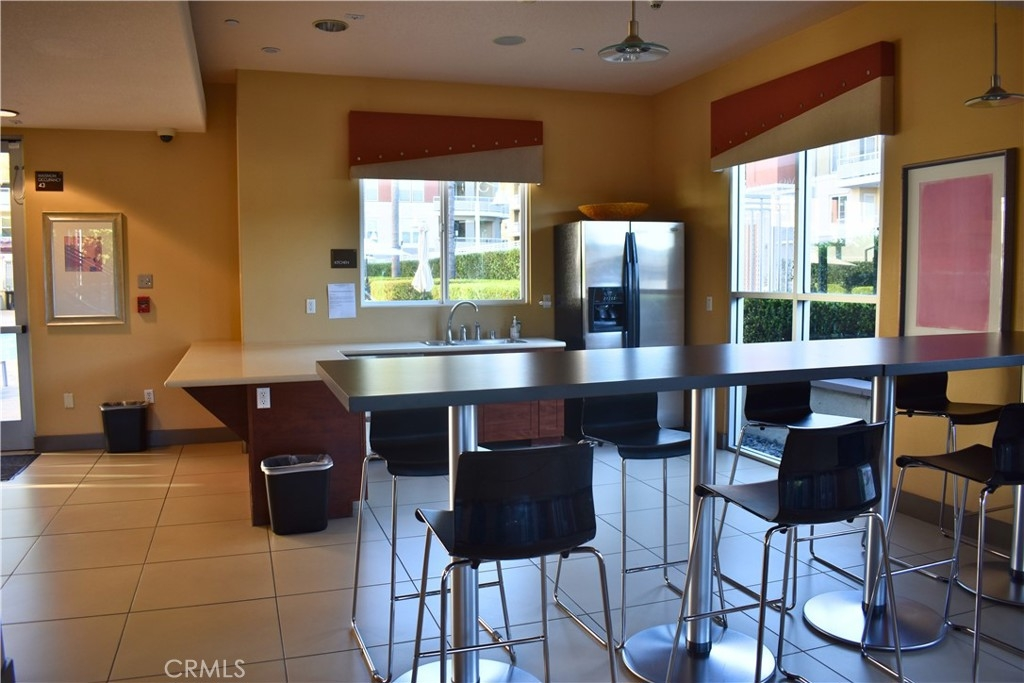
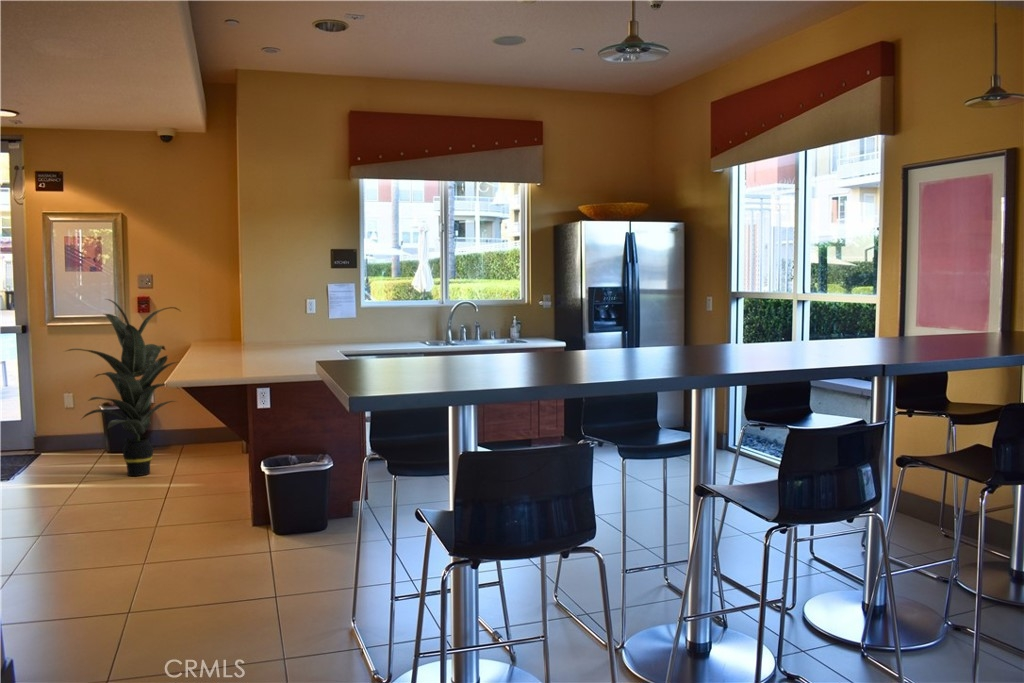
+ indoor plant (129, 386)
